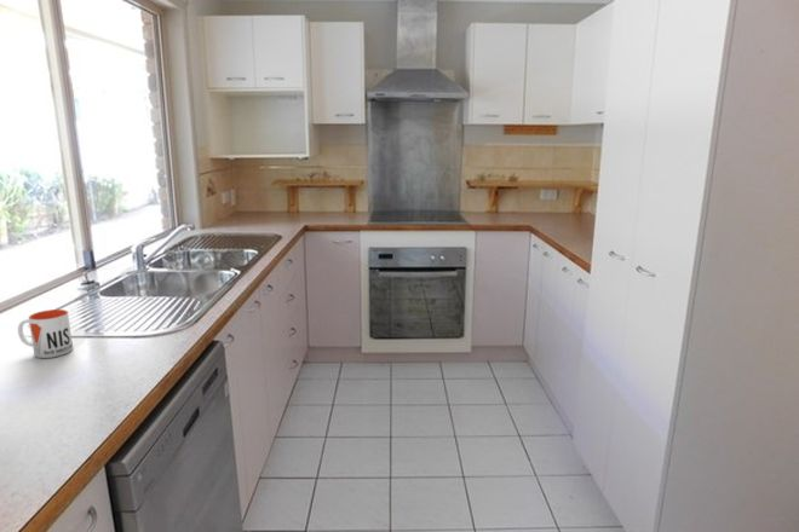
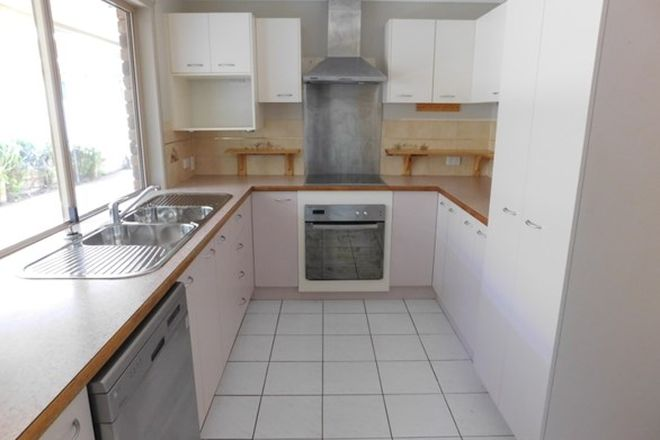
- mug (44, 332)
